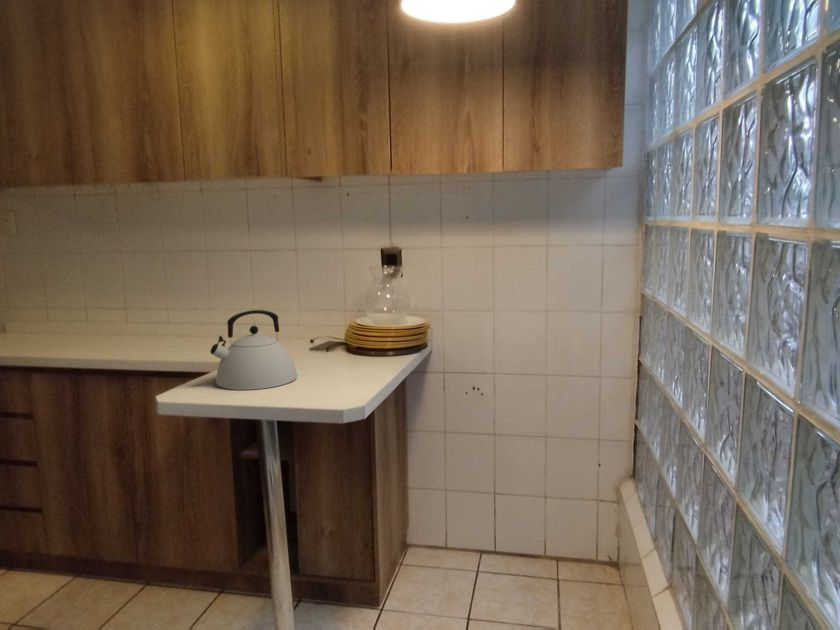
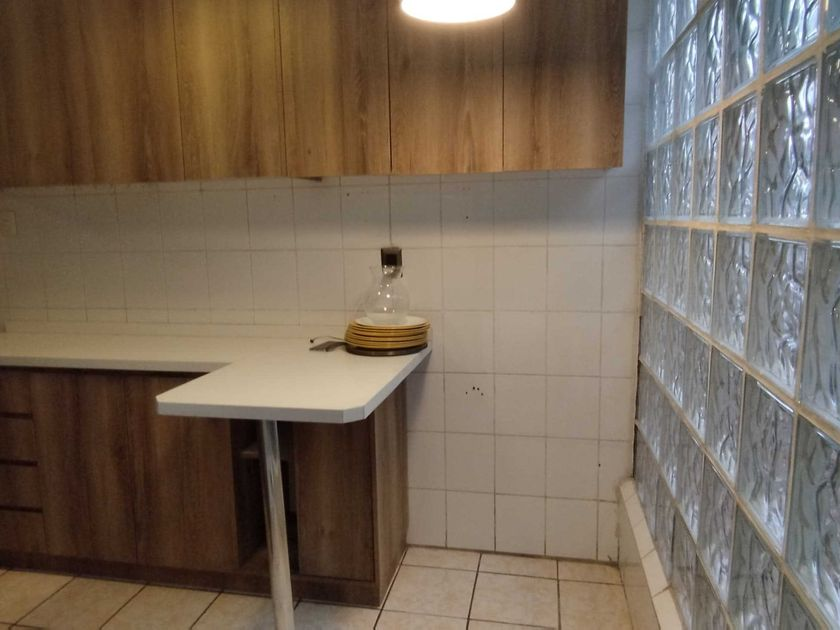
- kettle (253, 345)
